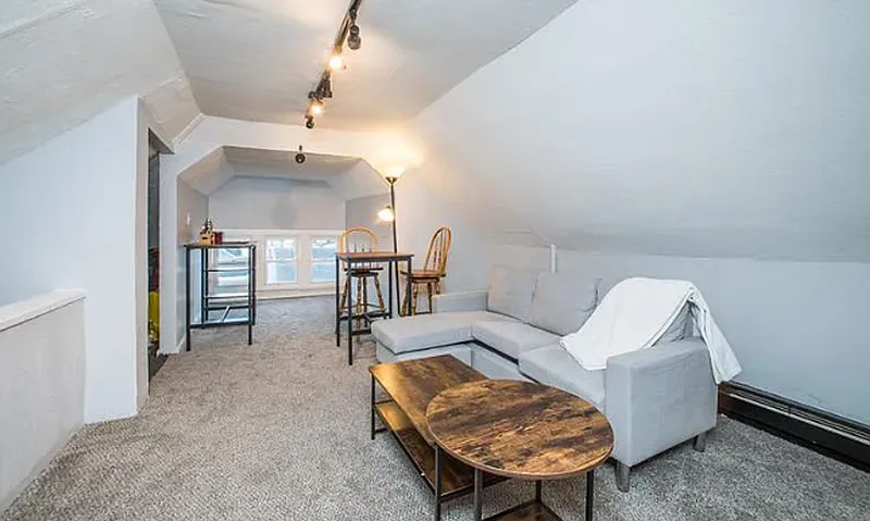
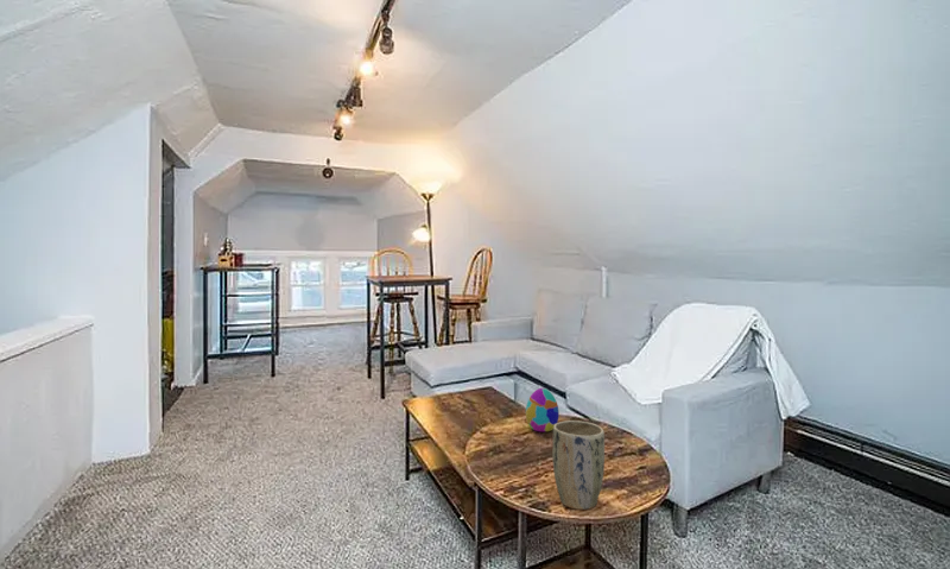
+ decorative egg (542, 407)
+ plant pot (577, 464)
